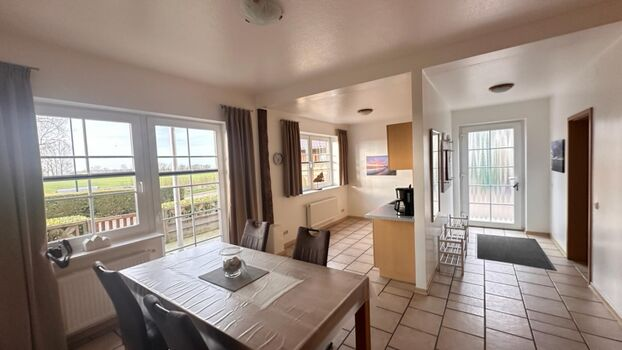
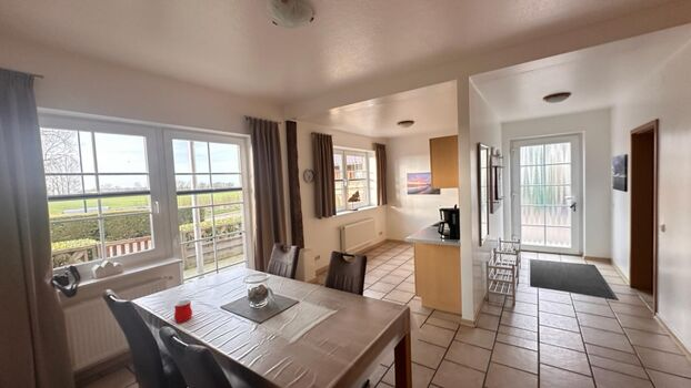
+ mug (183, 310)
